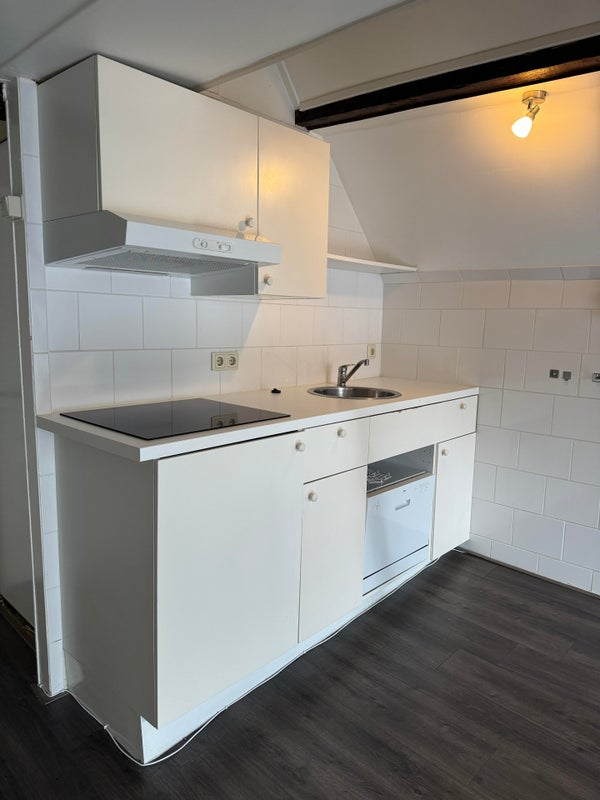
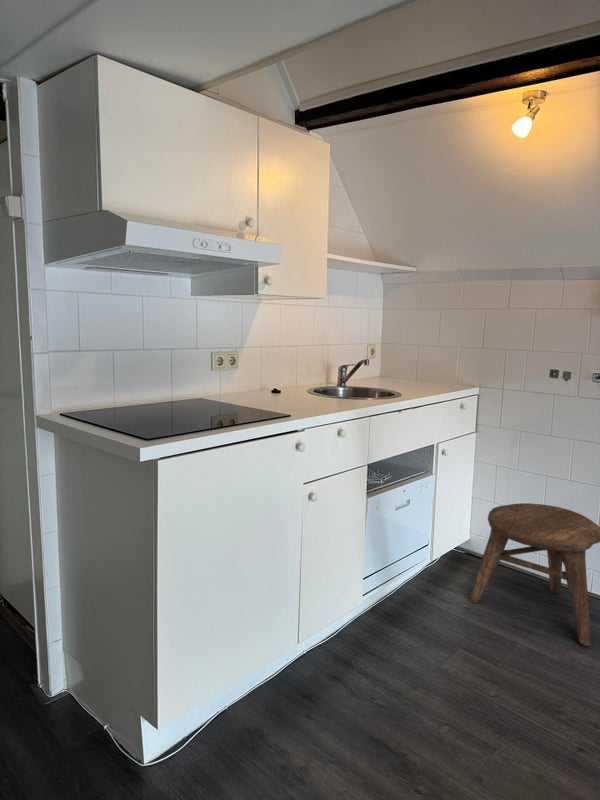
+ stool (540, 565)
